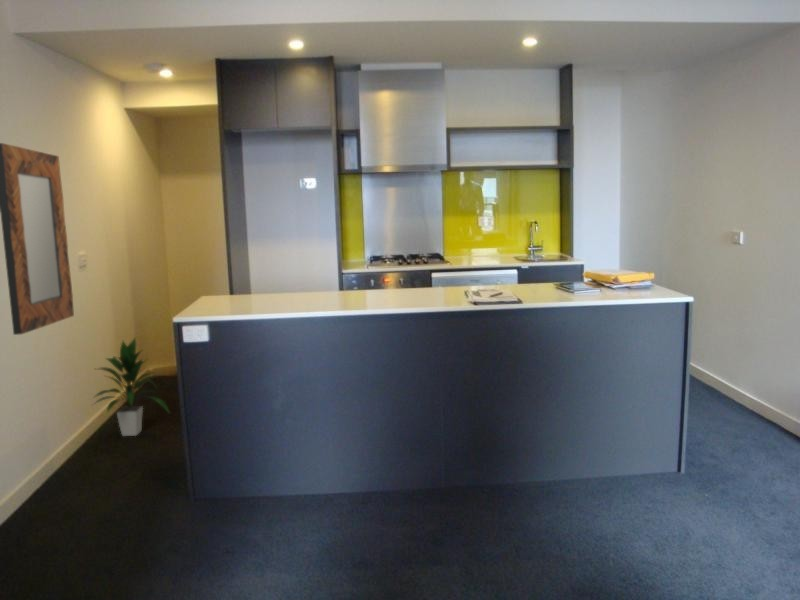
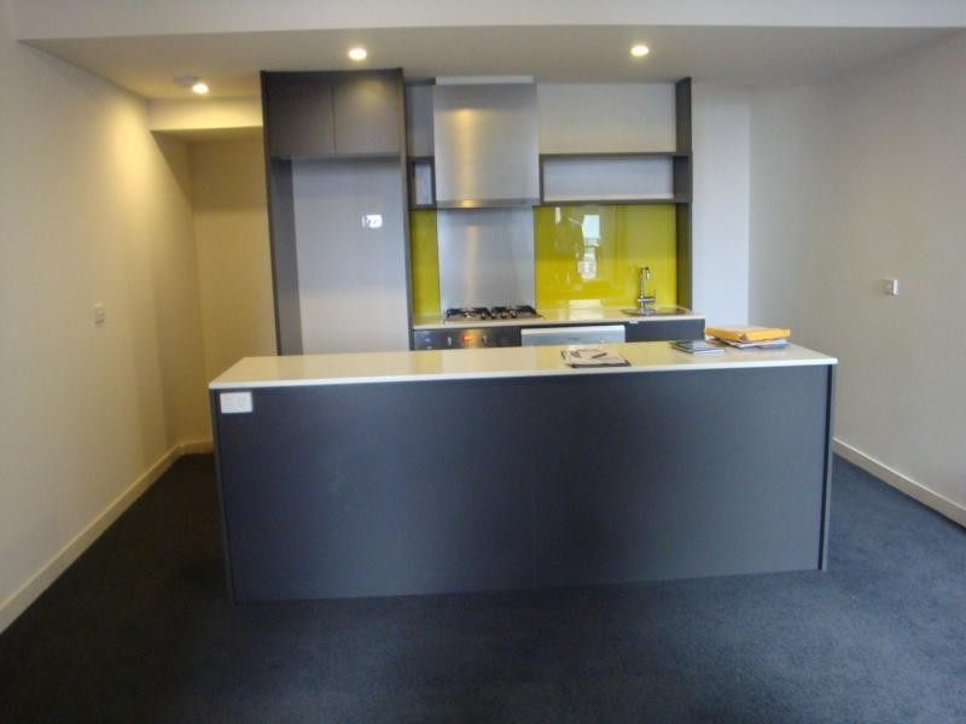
- home mirror (38, 238)
- indoor plant (130, 388)
